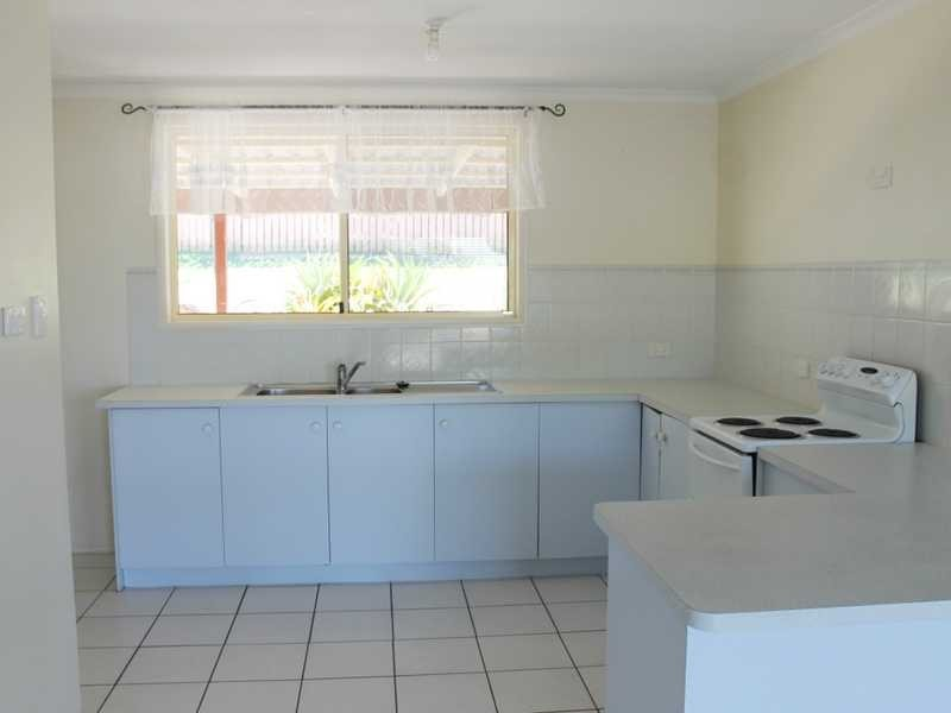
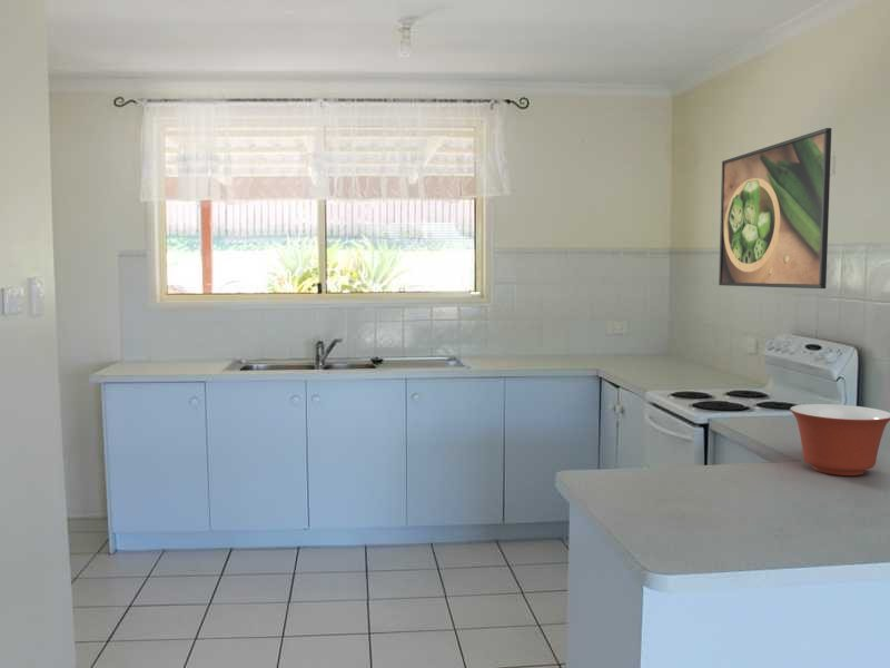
+ mixing bowl (839, 440)
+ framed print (768, 217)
